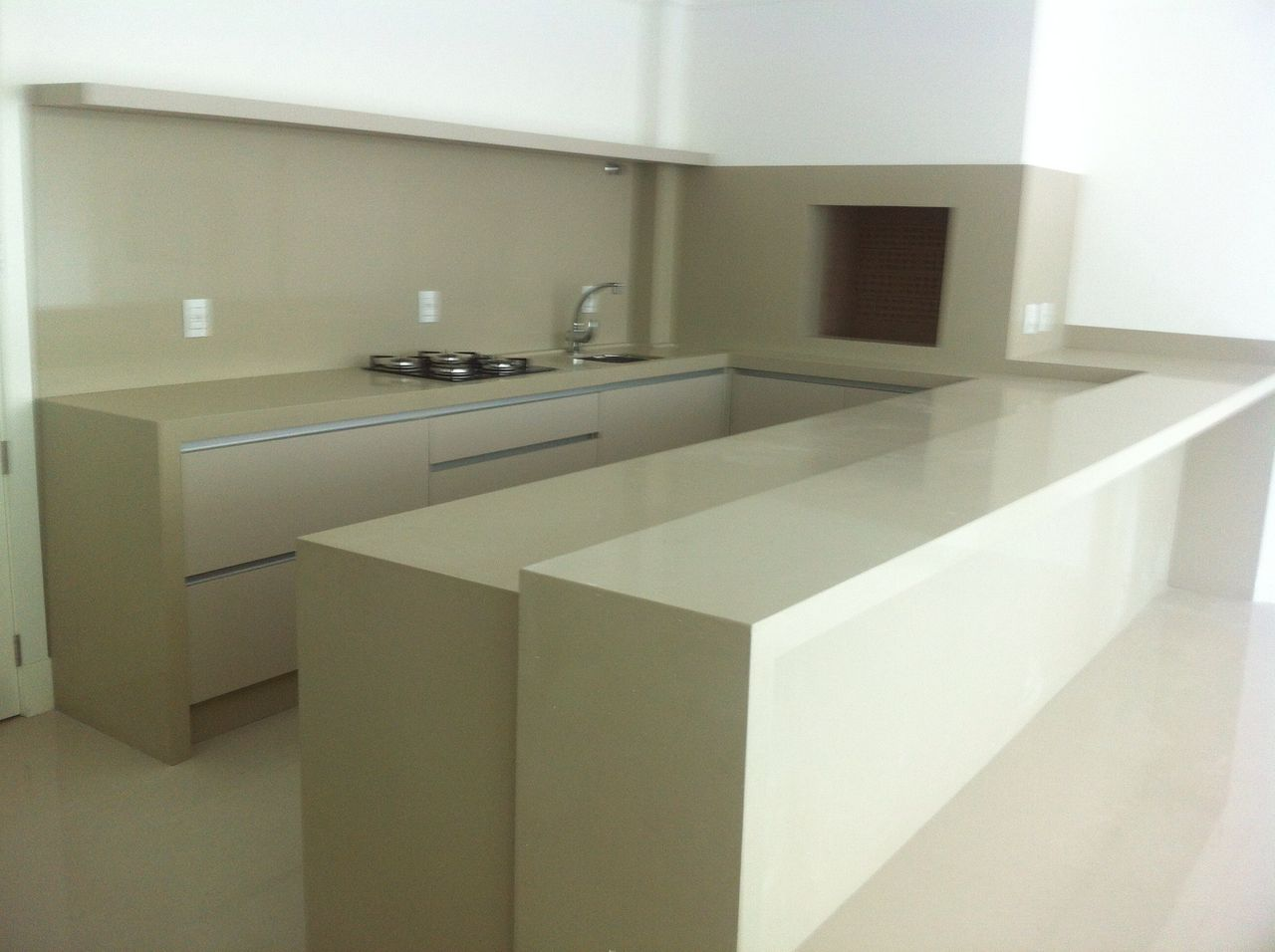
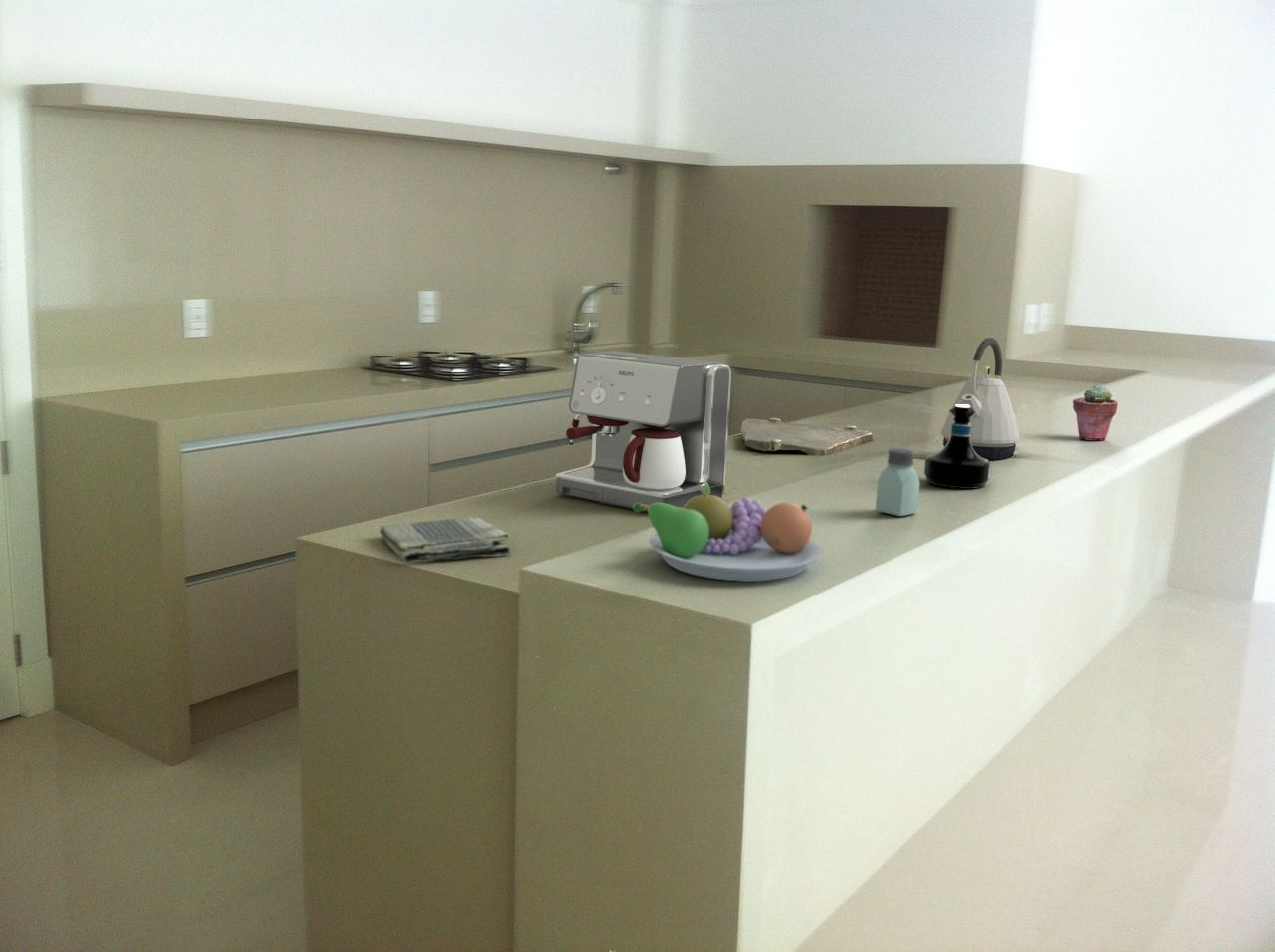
+ cutting board (786, 435)
+ fruit bowl (729, 527)
+ coffee maker (641, 427)
+ kettle (982, 397)
+ dish towel (444, 536)
+ saltshaker (898, 481)
+ tequila bottle (959, 444)
+ potted succulent (1094, 411)
